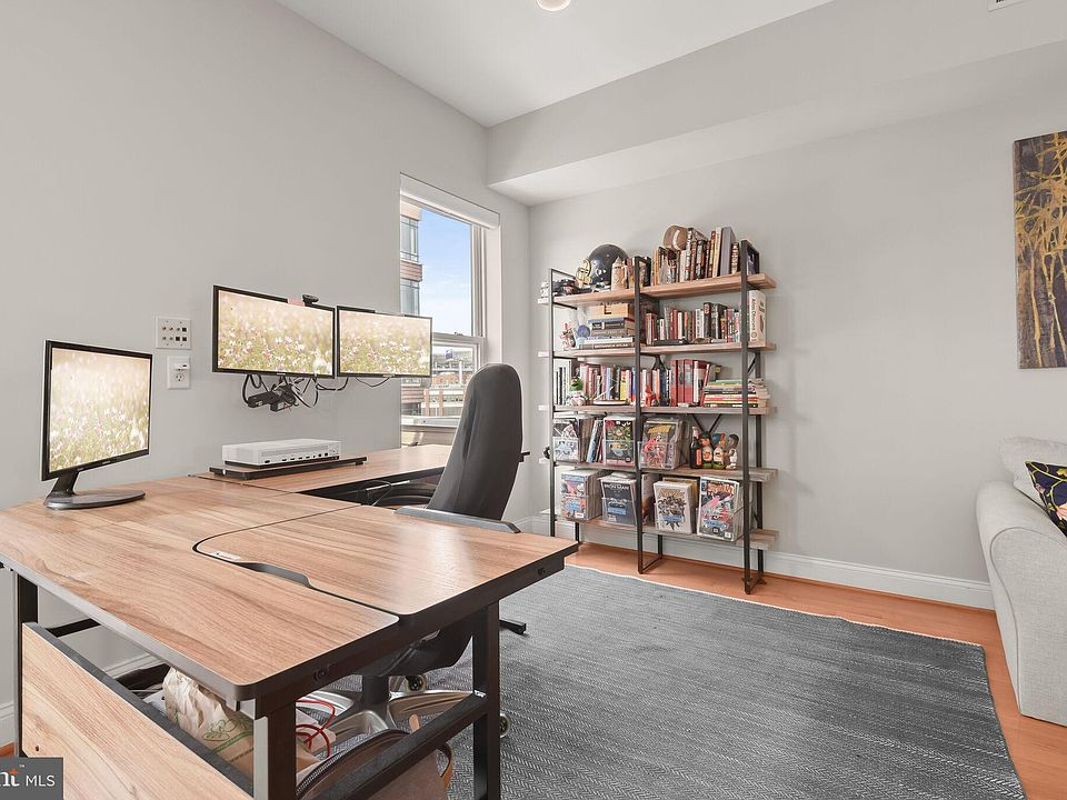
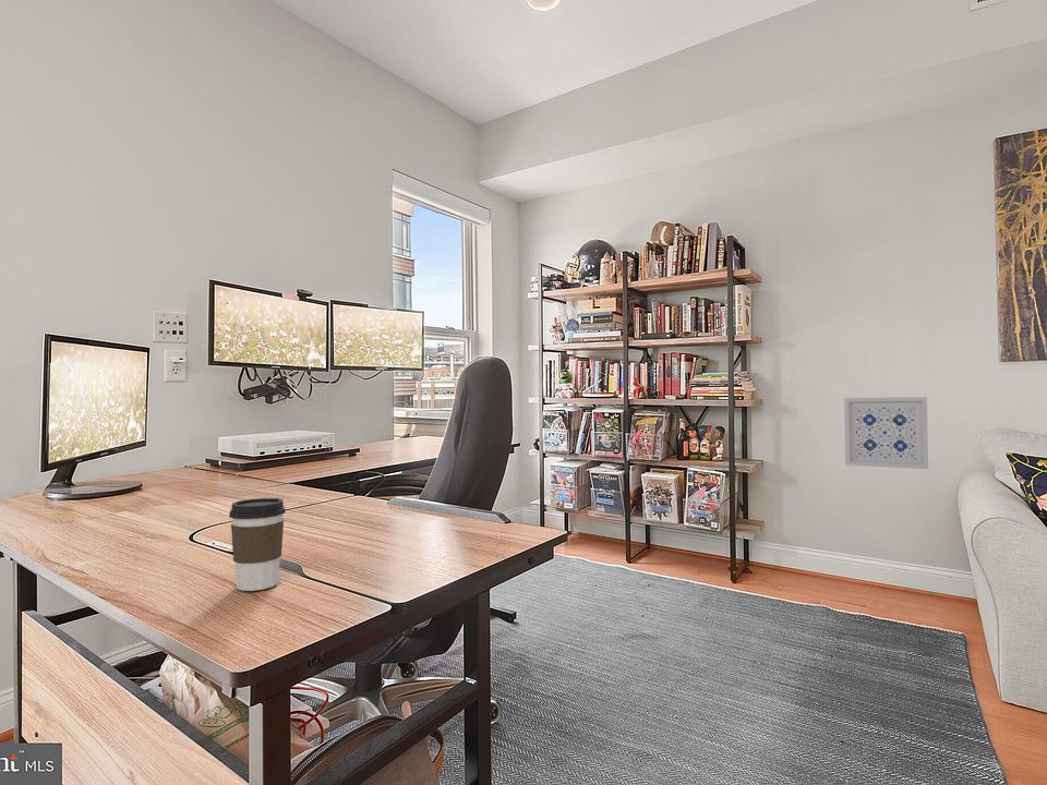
+ wall art (884, 432)
+ coffee cup (257, 543)
